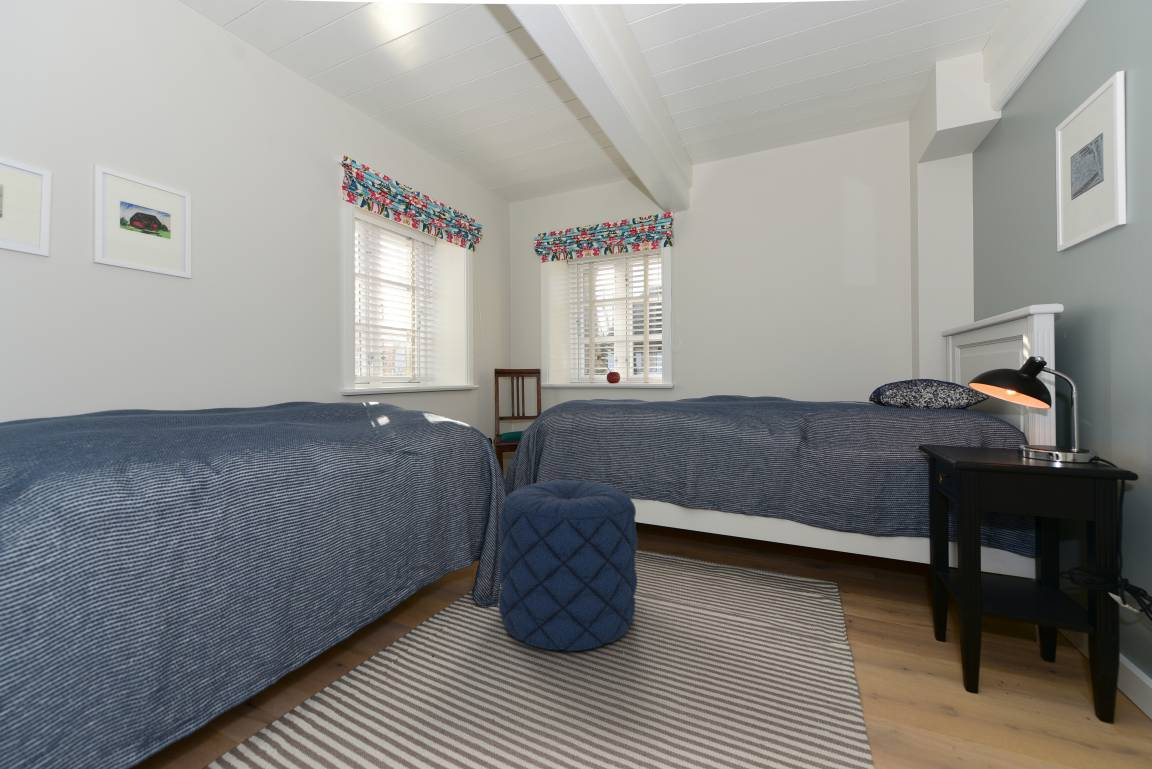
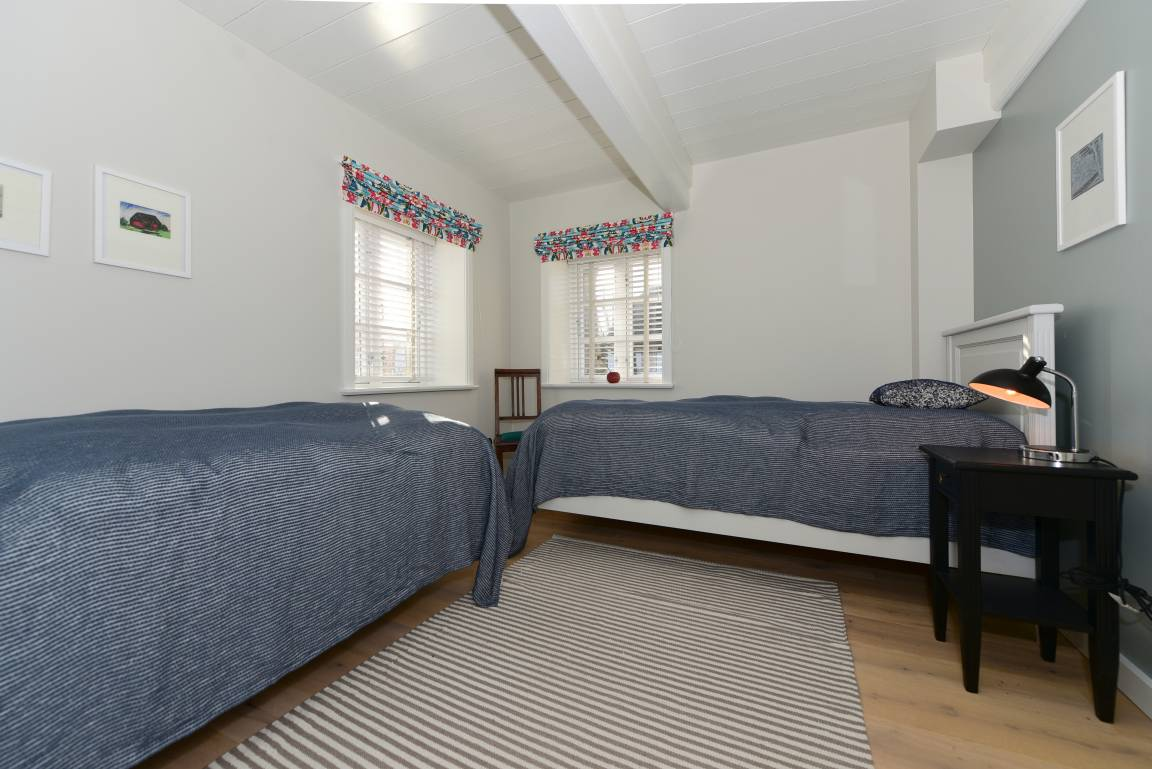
- pouf (567, 552)
